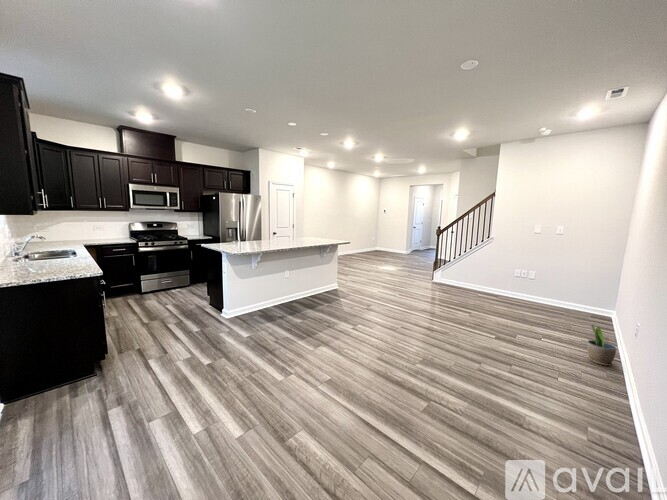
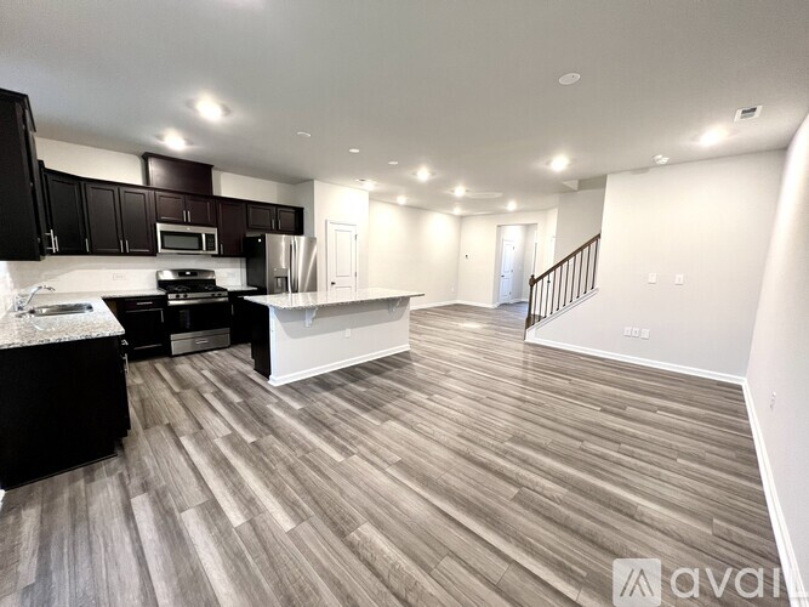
- potted plant (601, 343)
